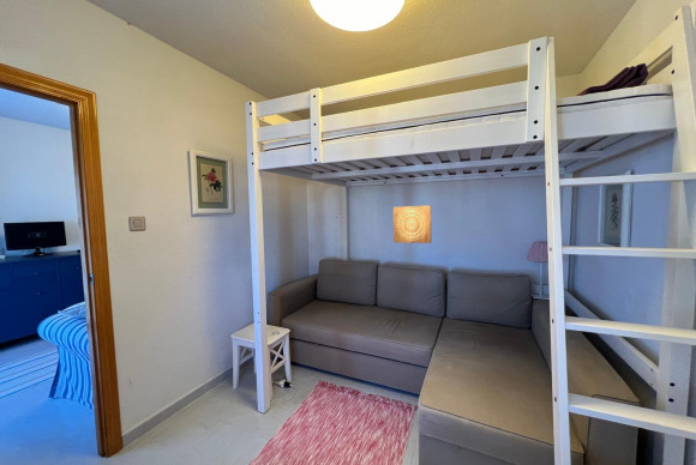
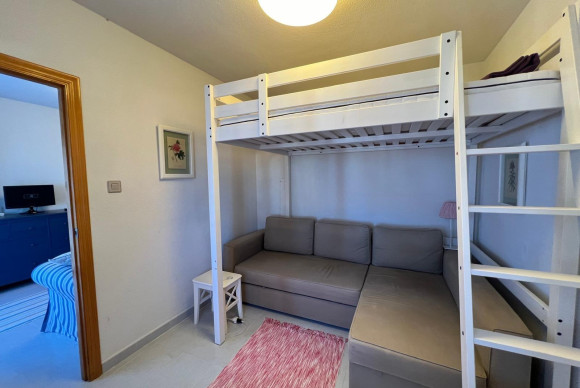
- wall art (412, 224)
